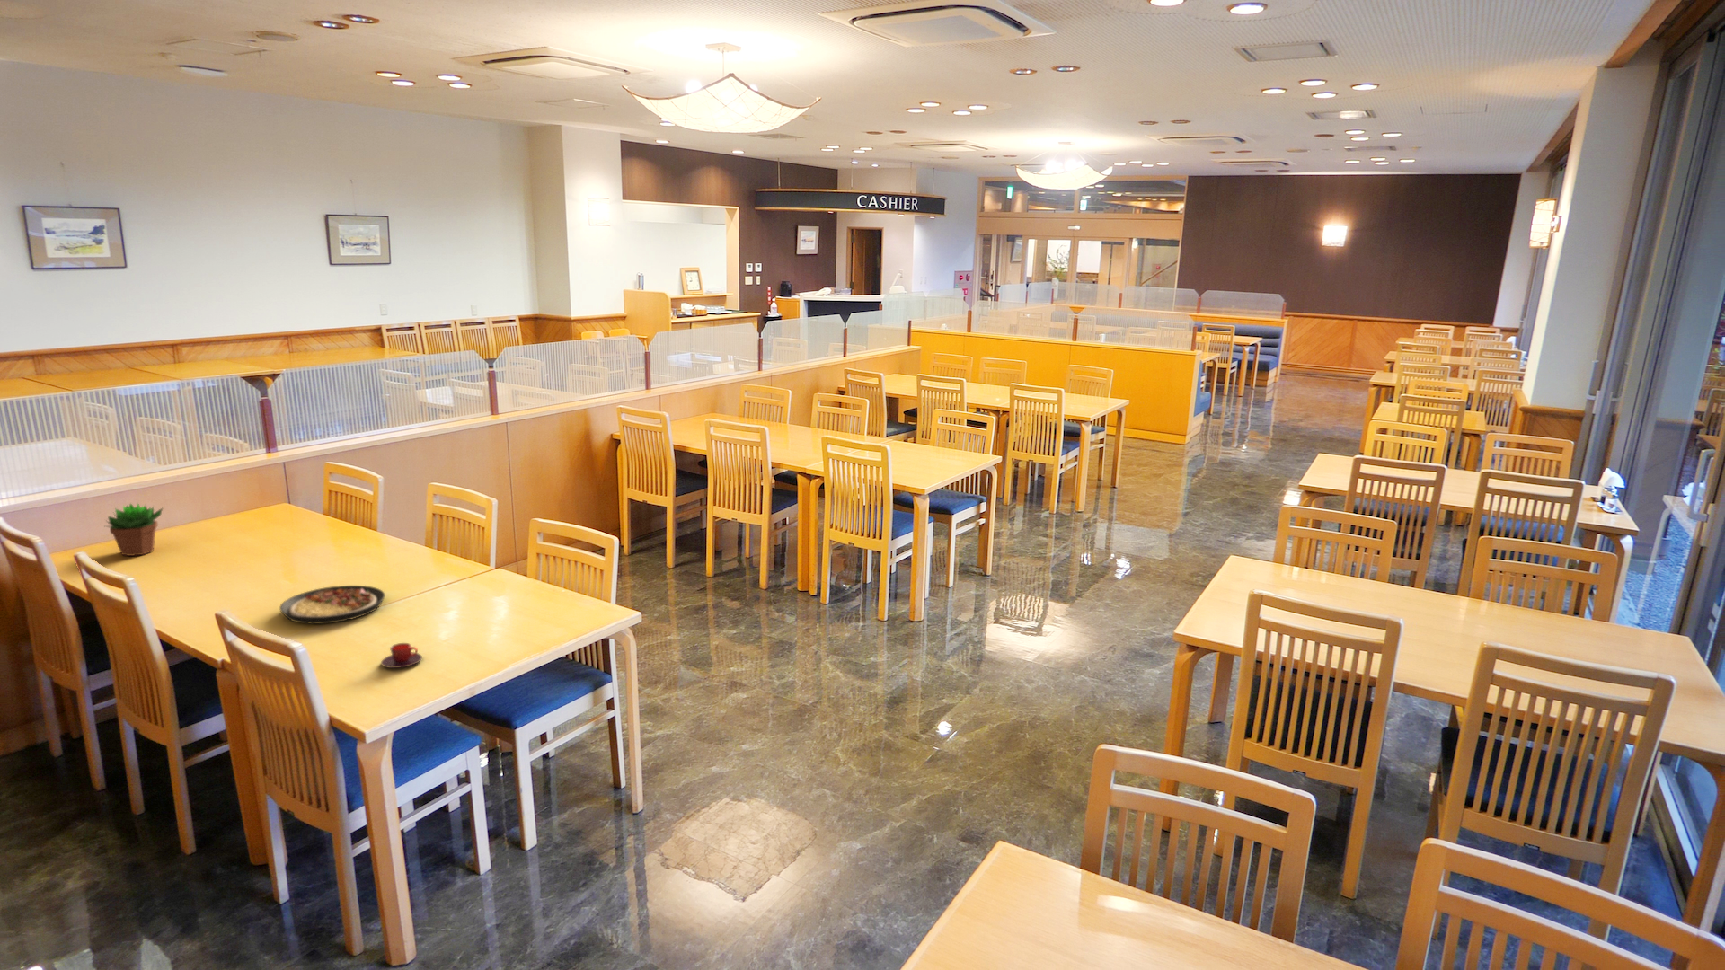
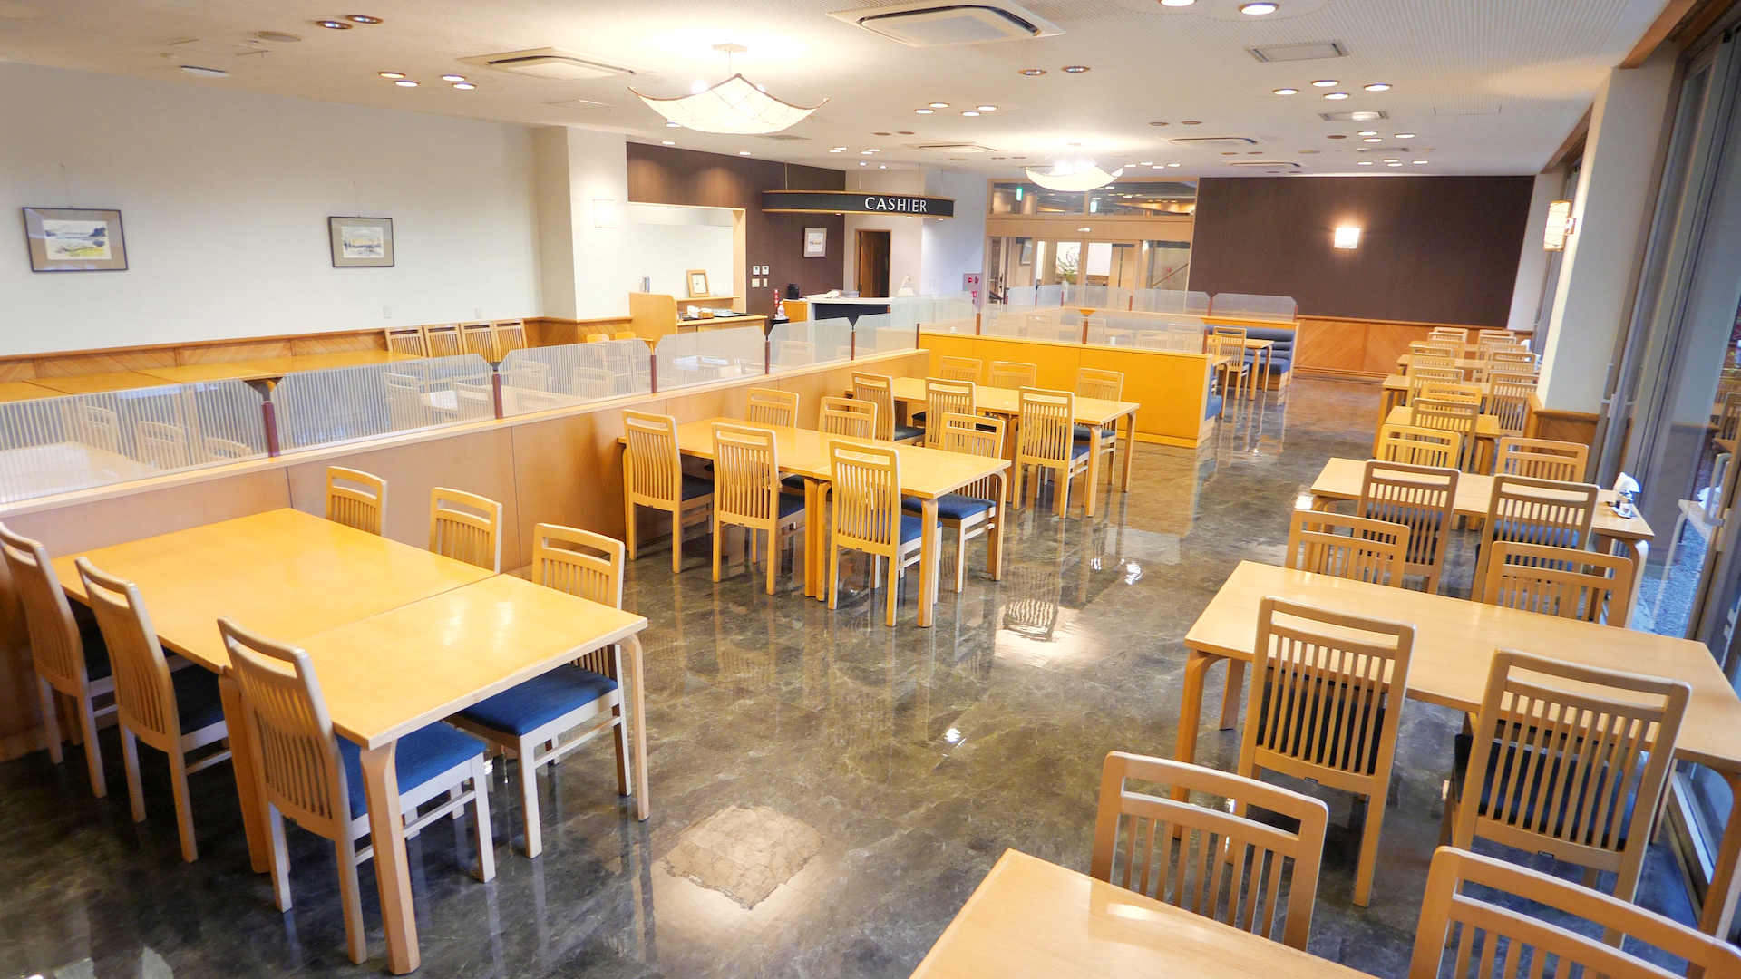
- succulent plant (136, 528)
- teacup (400, 654)
- plate (333, 602)
